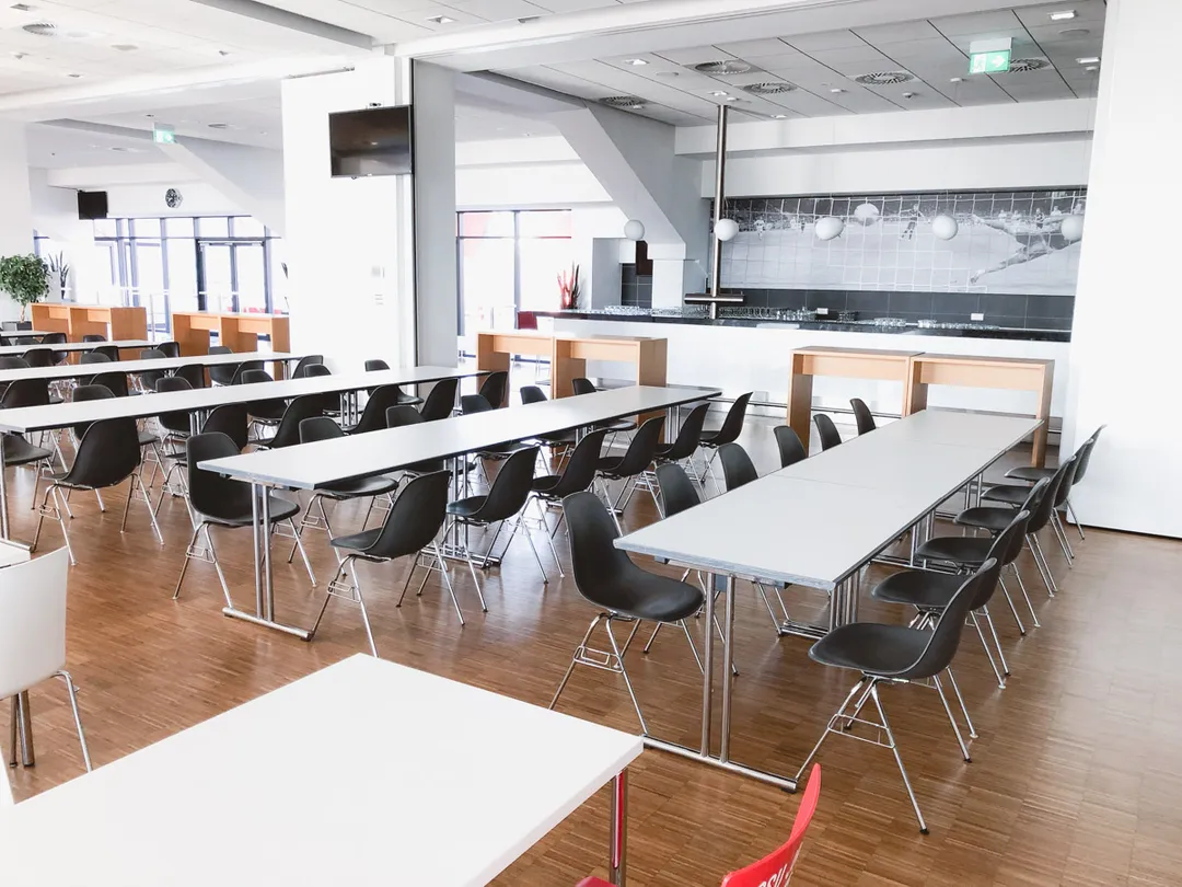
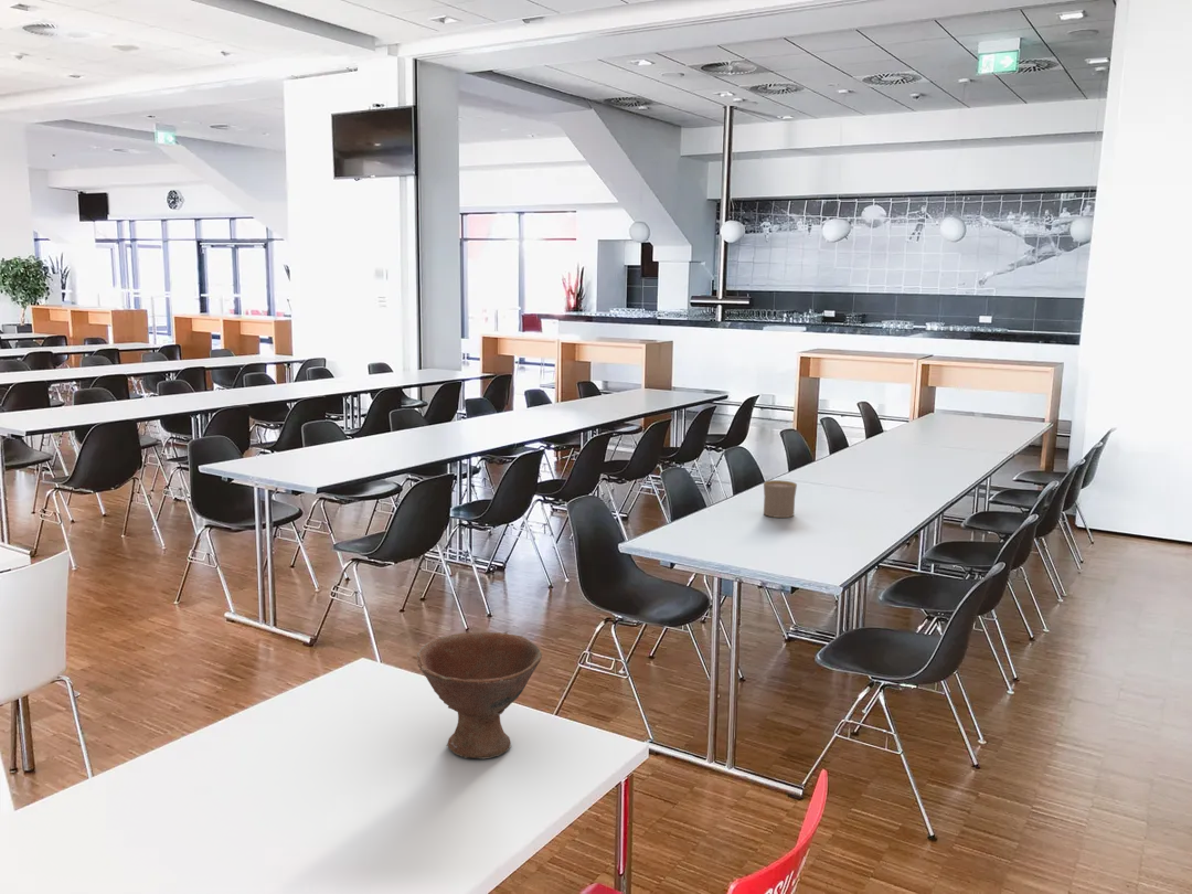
+ bowl (480, 695)
+ cup (779, 499)
